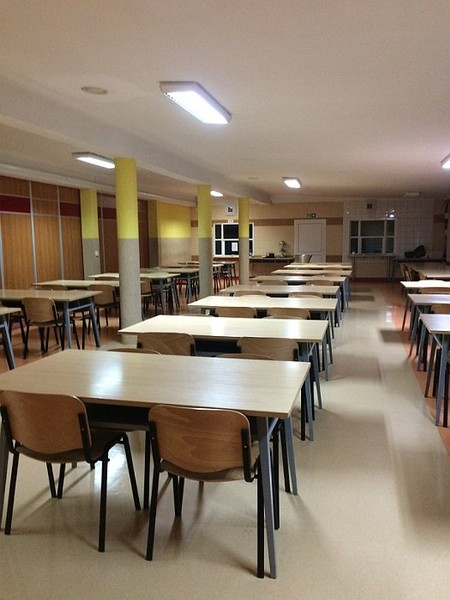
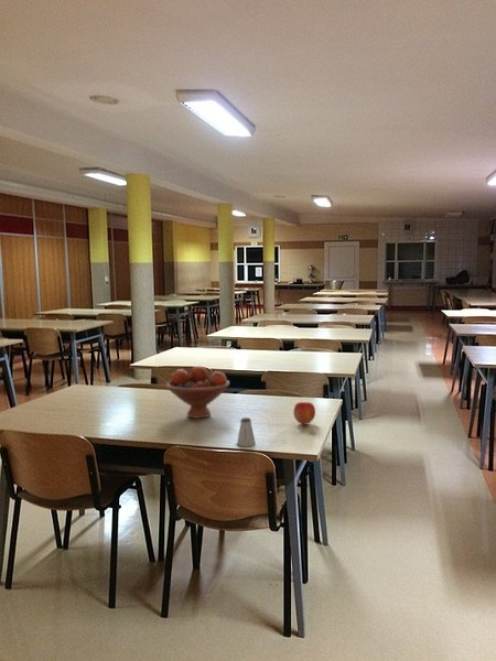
+ fruit bowl (197, 392)
+ apple (304, 412)
+ saltshaker (246, 431)
